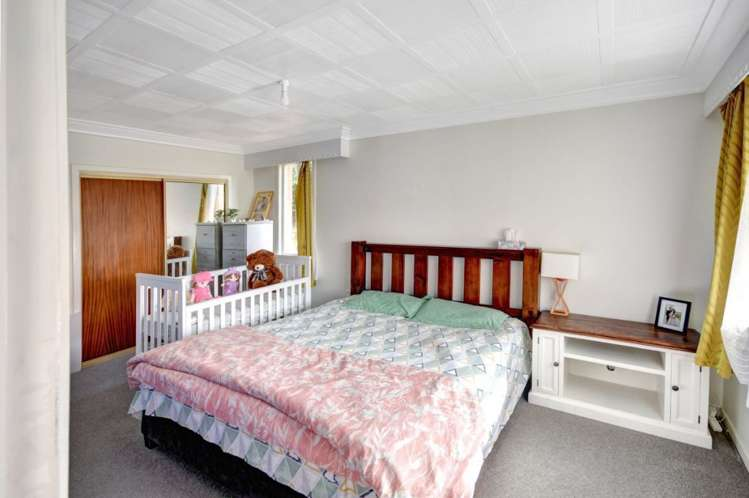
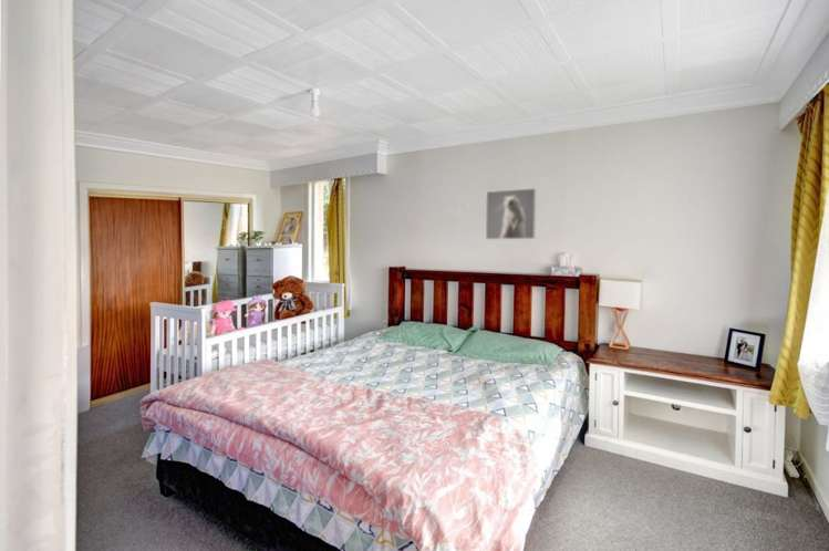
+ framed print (510, 215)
